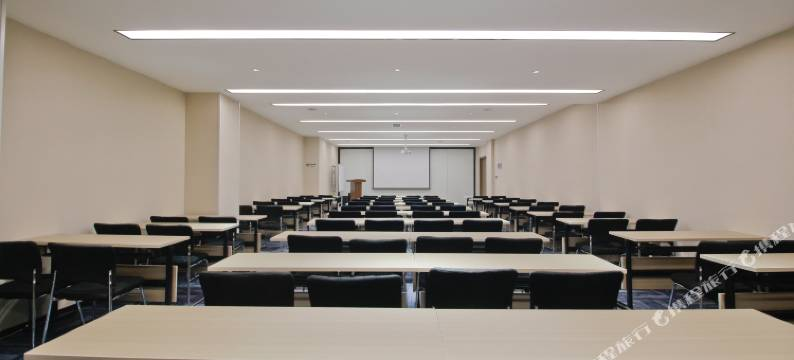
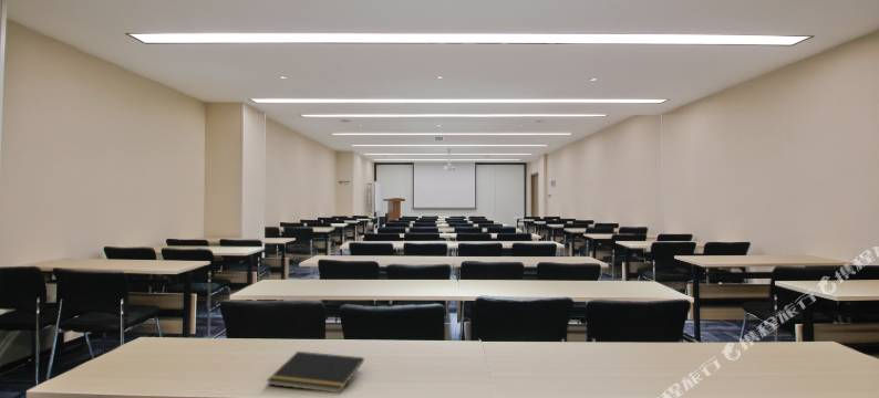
+ notepad (317, 370)
